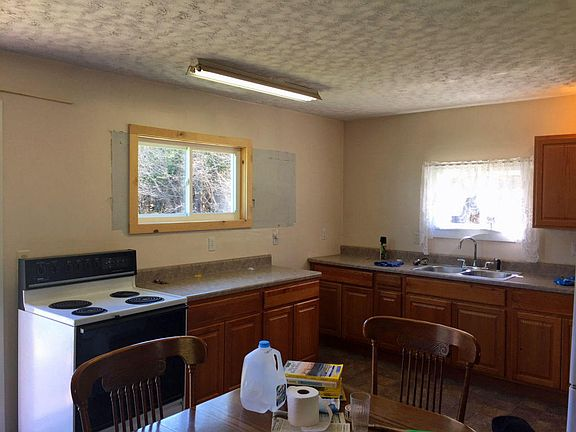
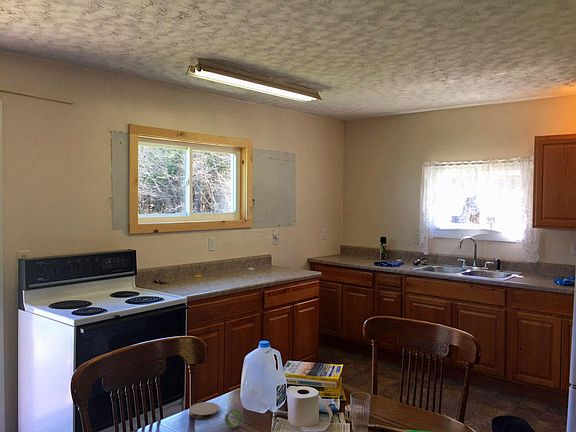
+ napkin ring (236, 415)
+ coaster (204, 410)
